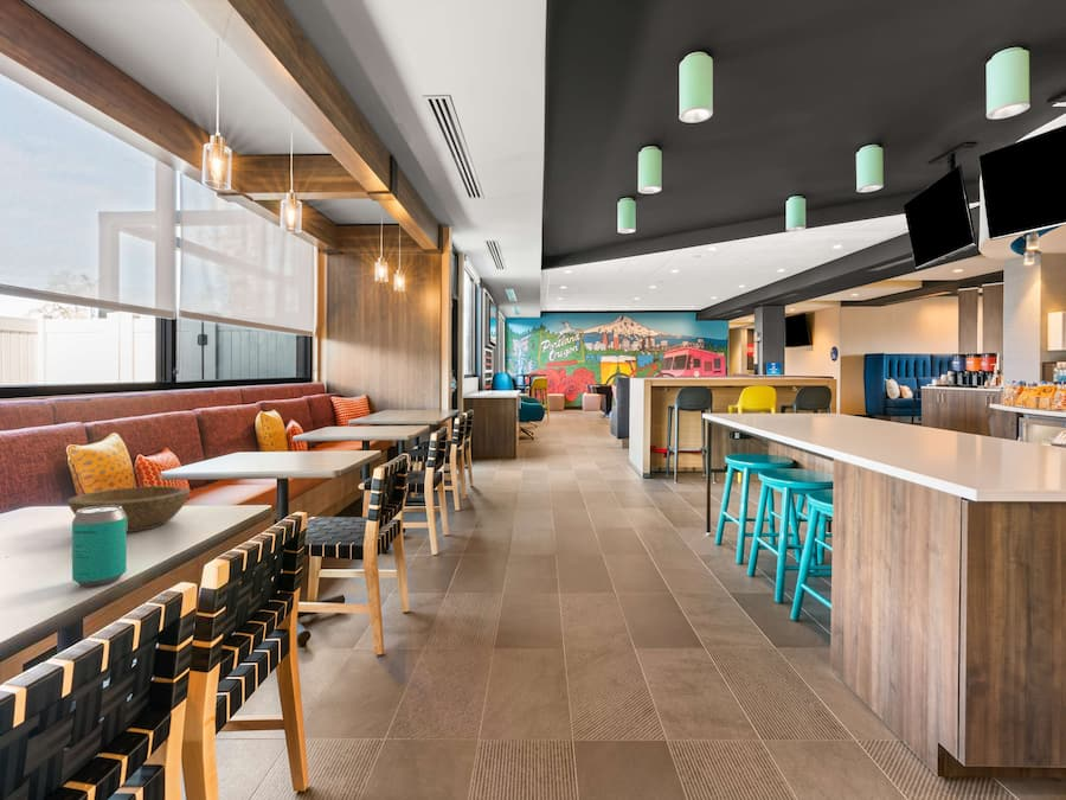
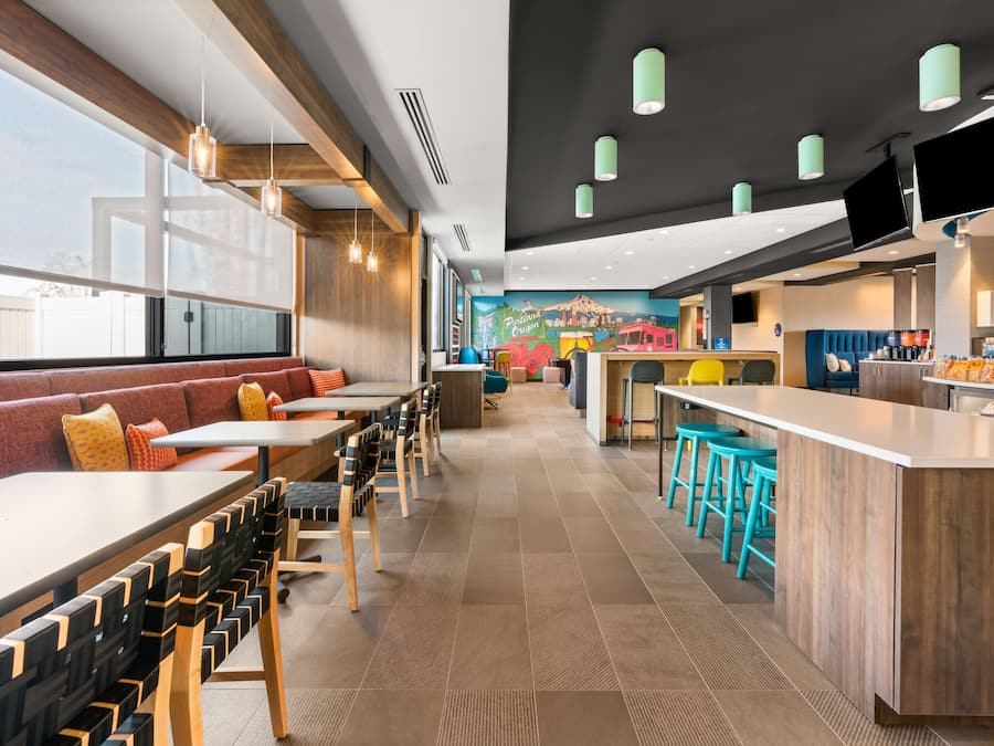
- bowl (131, 510)
- beverage can (99, 544)
